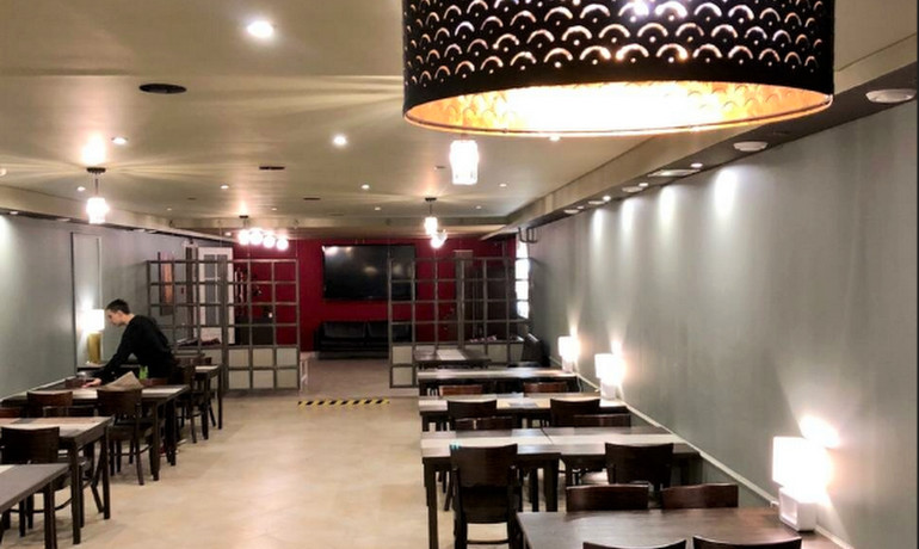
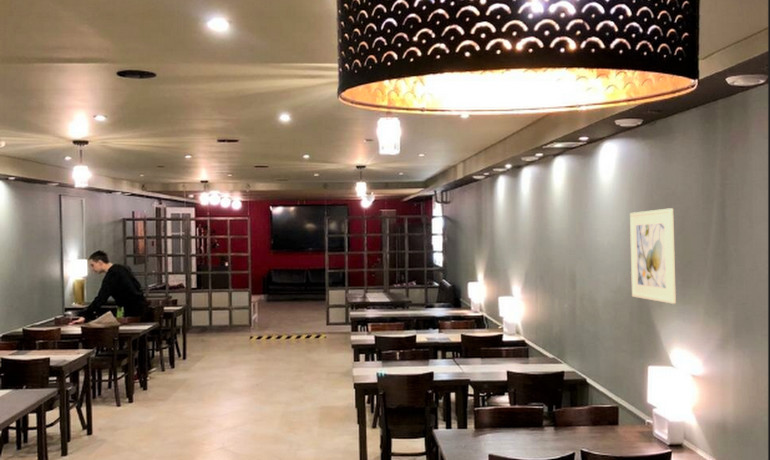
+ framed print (651, 255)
